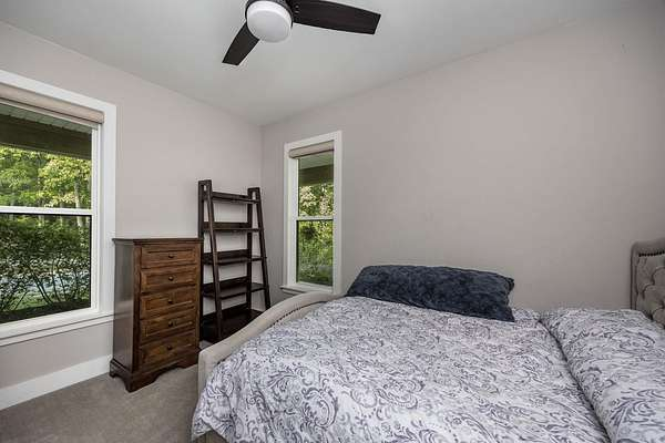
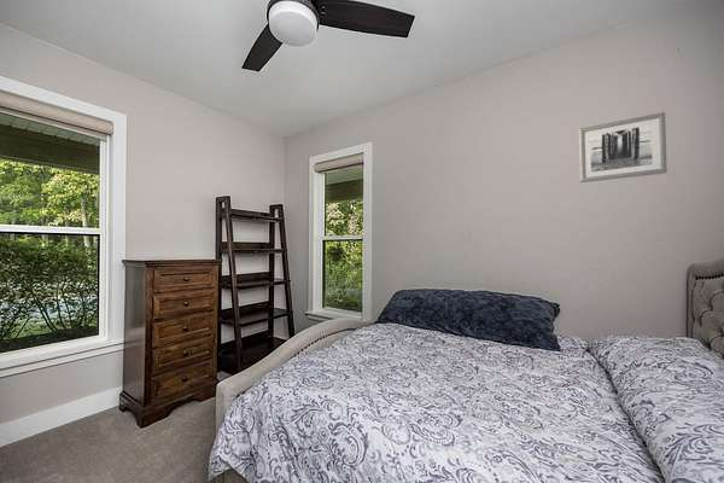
+ wall art (619, 149)
